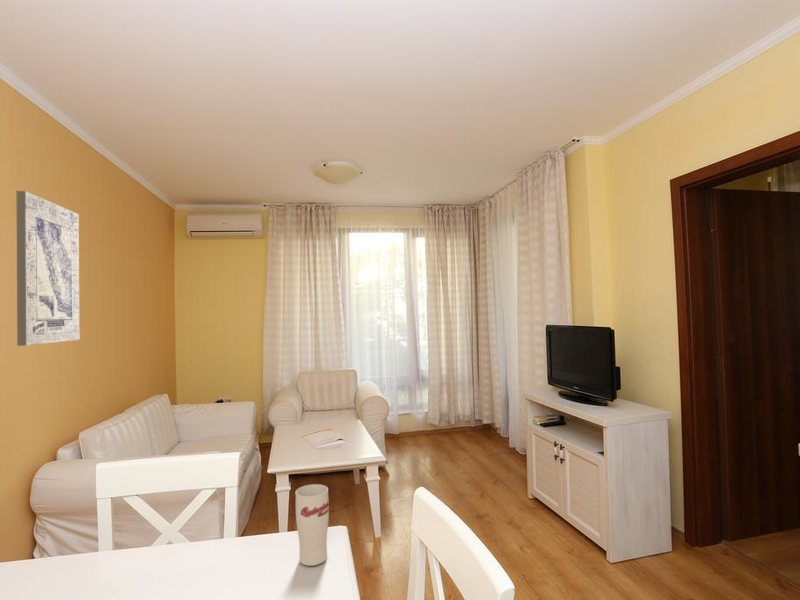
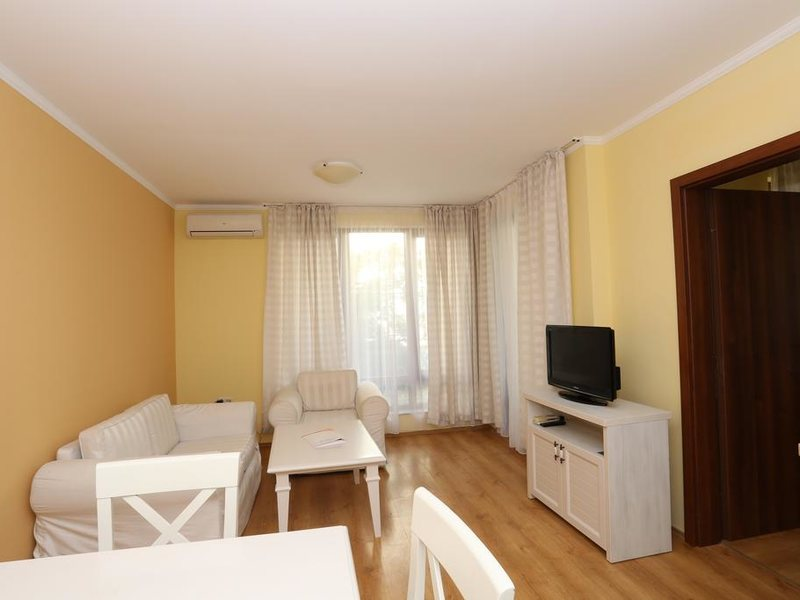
- wall art (51, 272)
- cup (312, 524)
